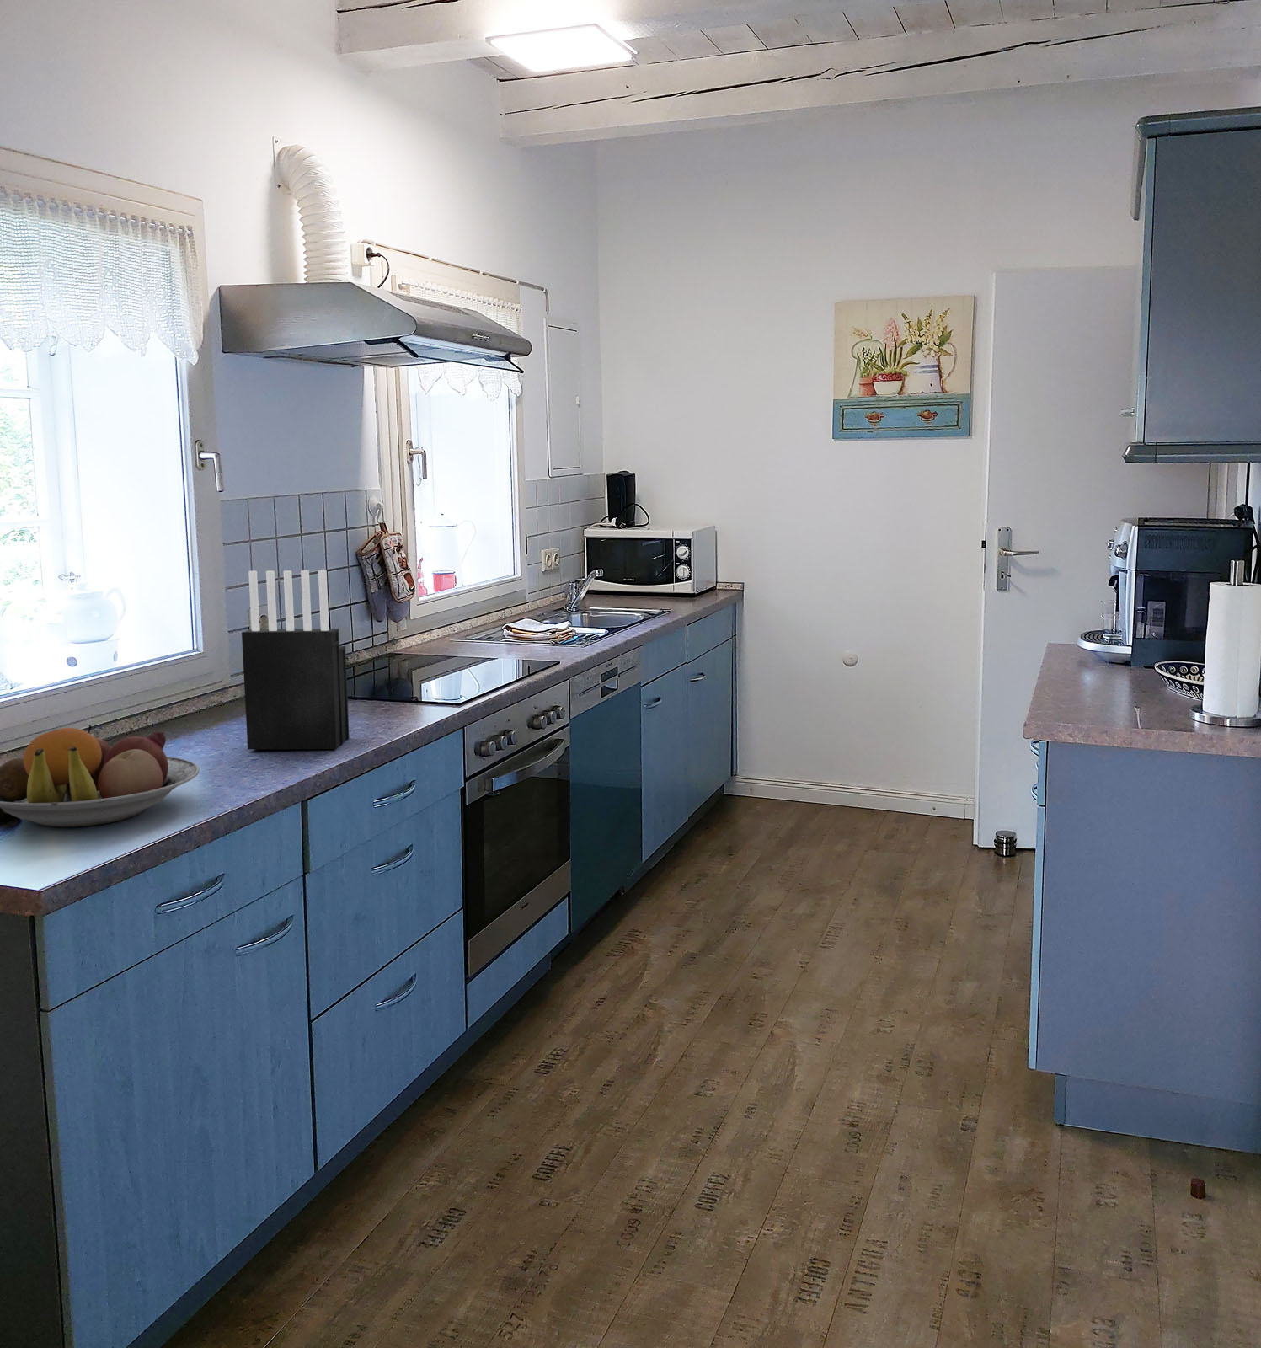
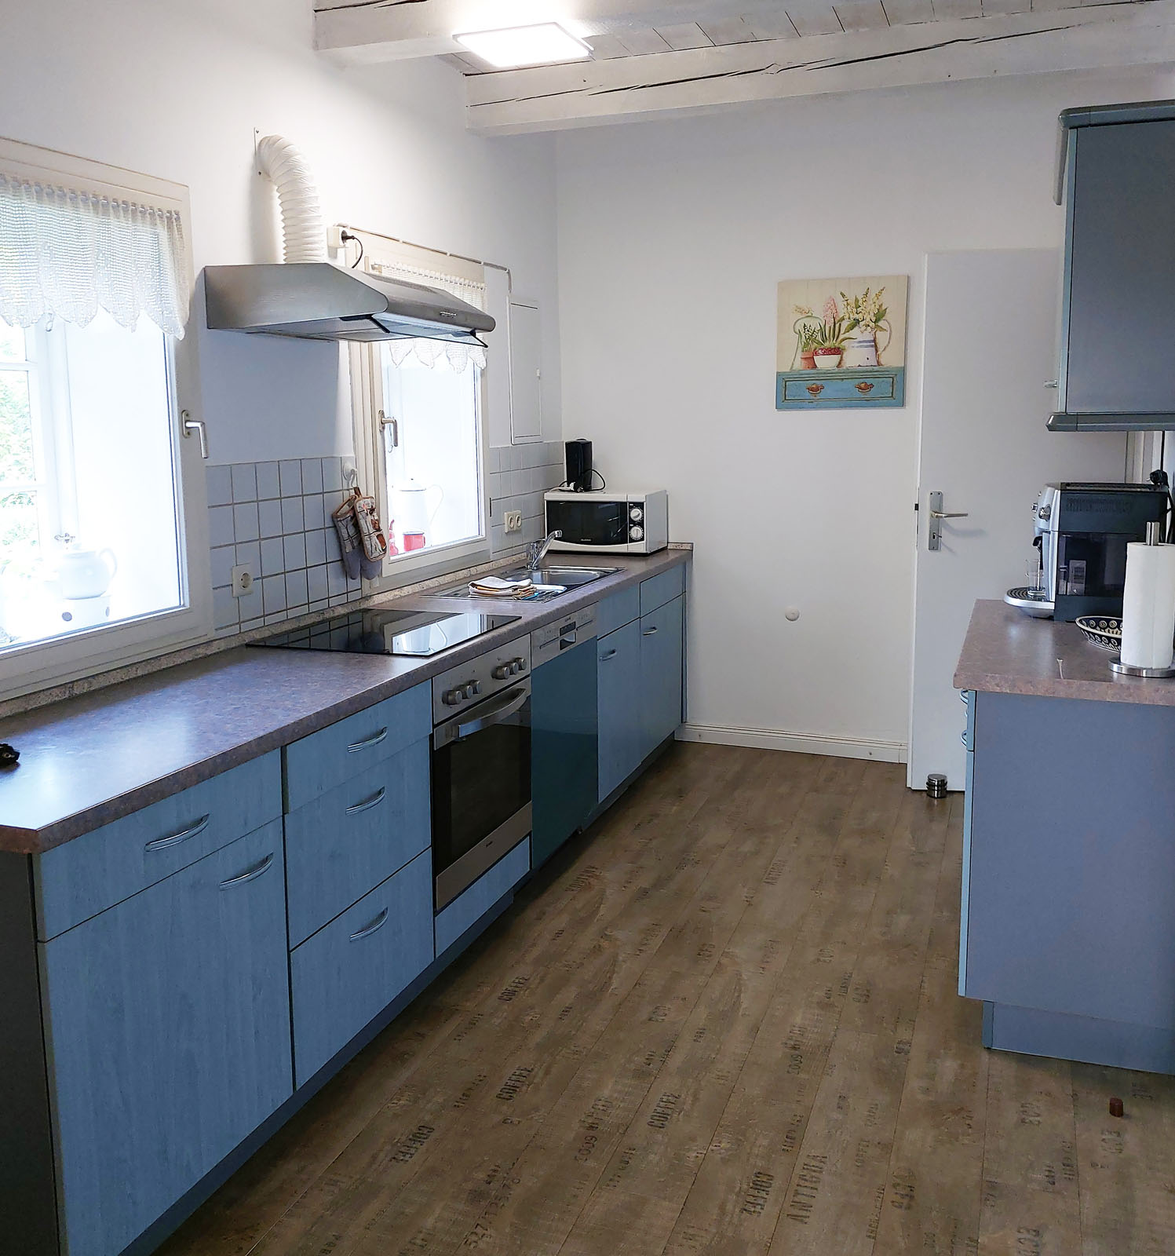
- fruit bowl (85, 768)
- knife block (296, 657)
